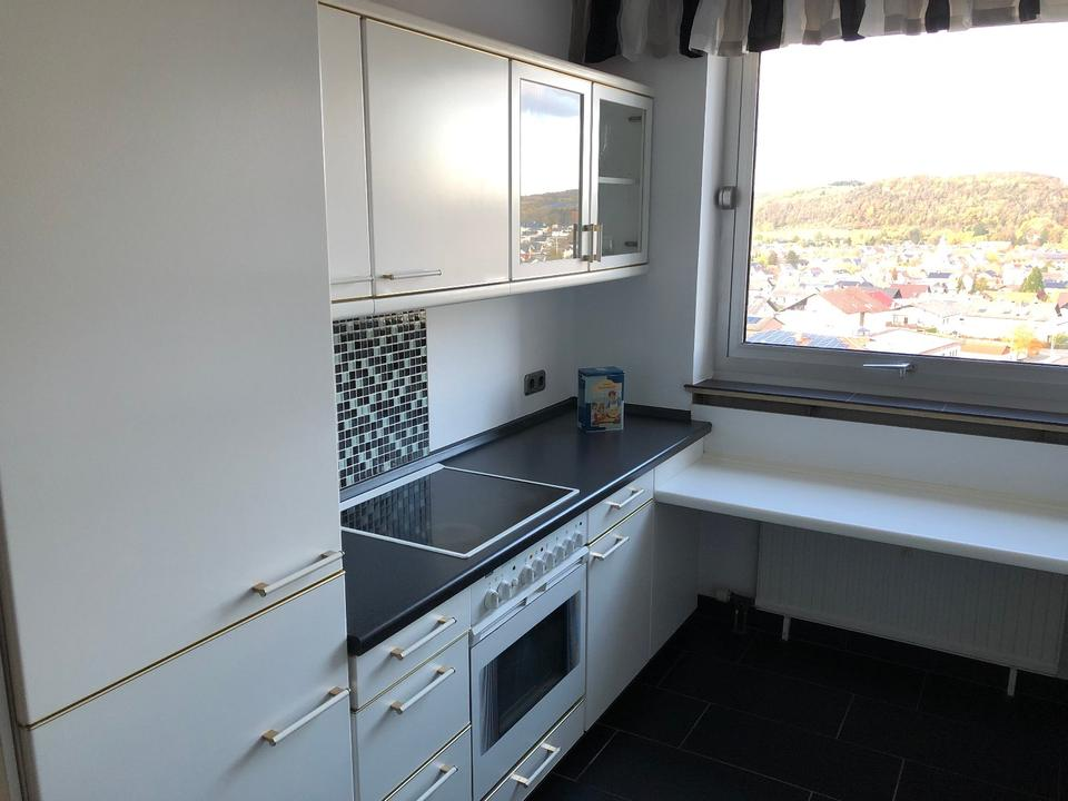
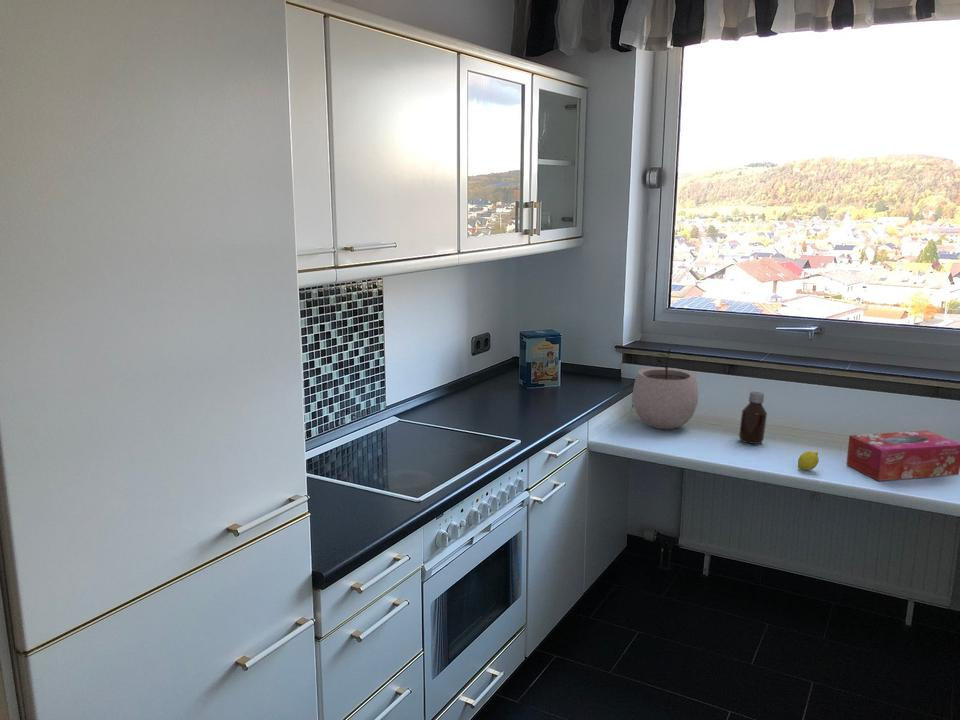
+ tissue box (903, 454)
+ bottle (753, 417)
+ fruit (808, 460)
+ plant pot (665, 388)
